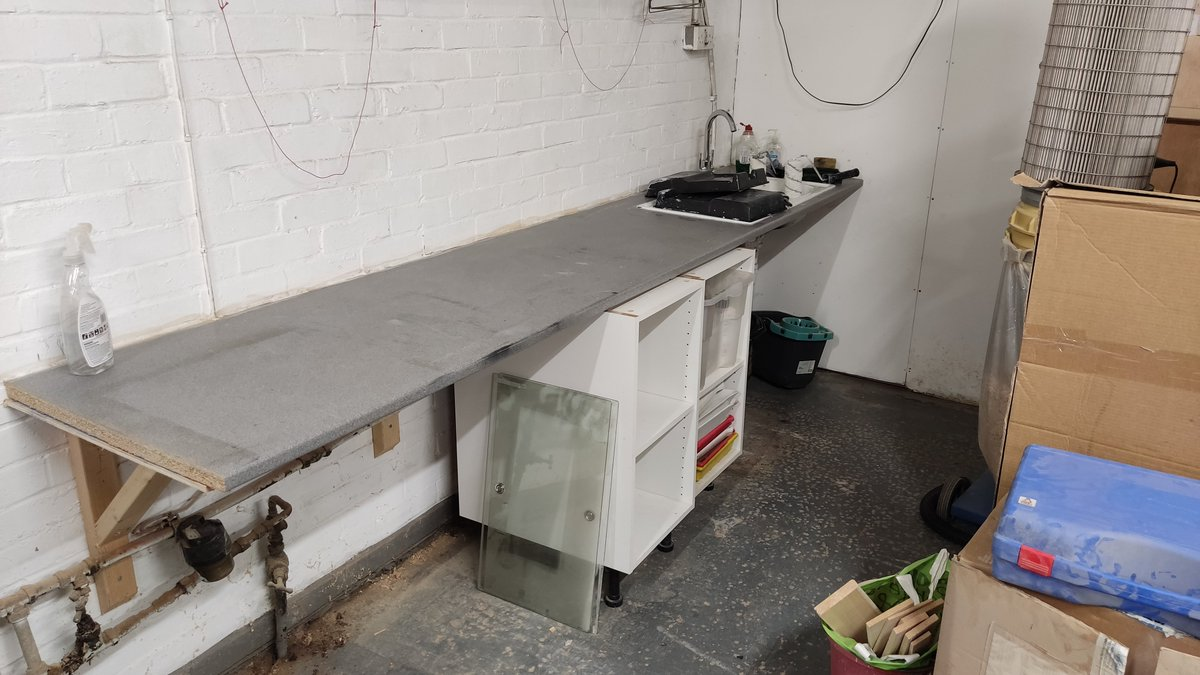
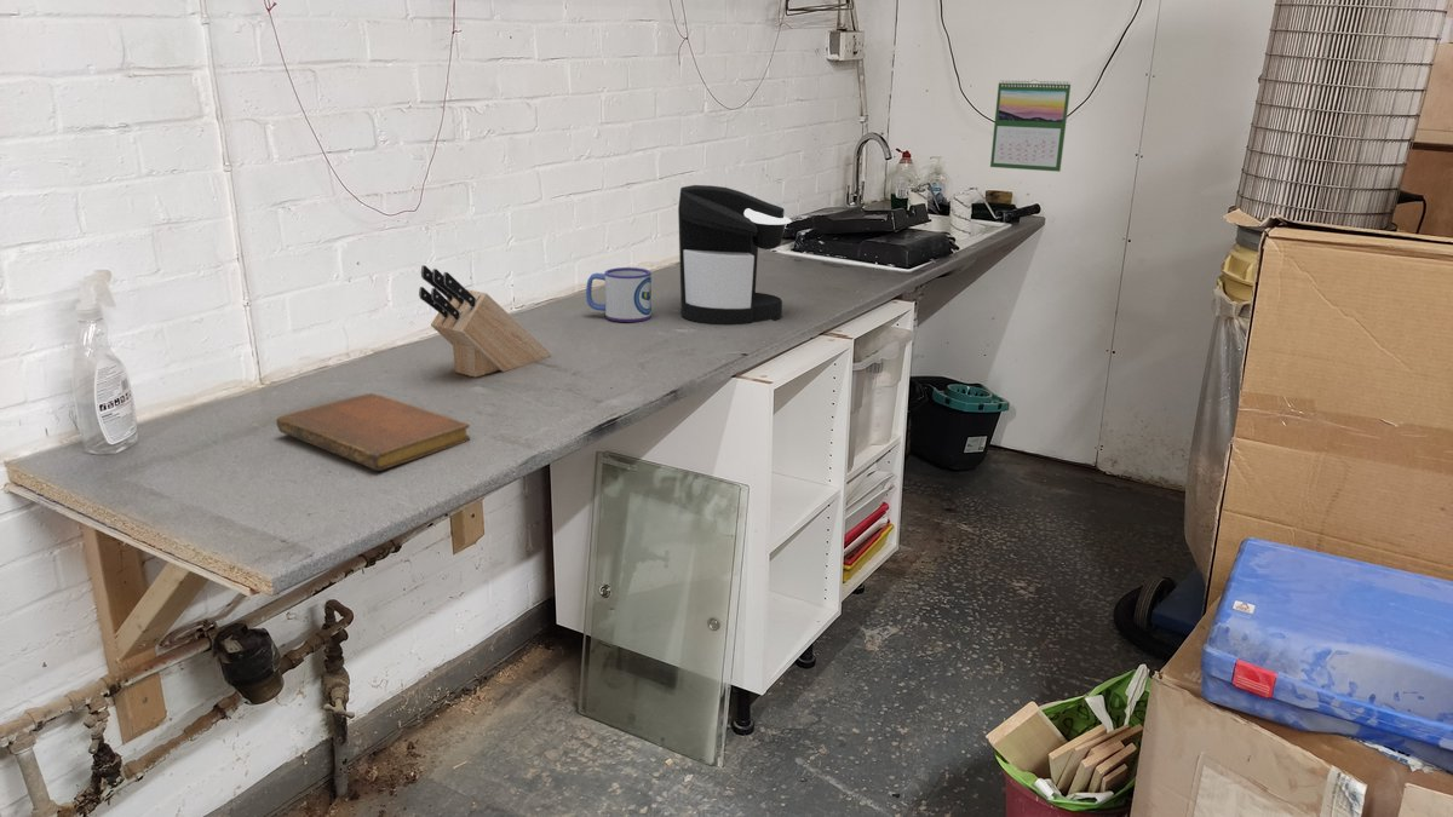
+ mug (619, 293)
+ notebook (373, 428)
+ knife block (483, 315)
+ calendar (1029, 125)
+ coffee maker (734, 252)
